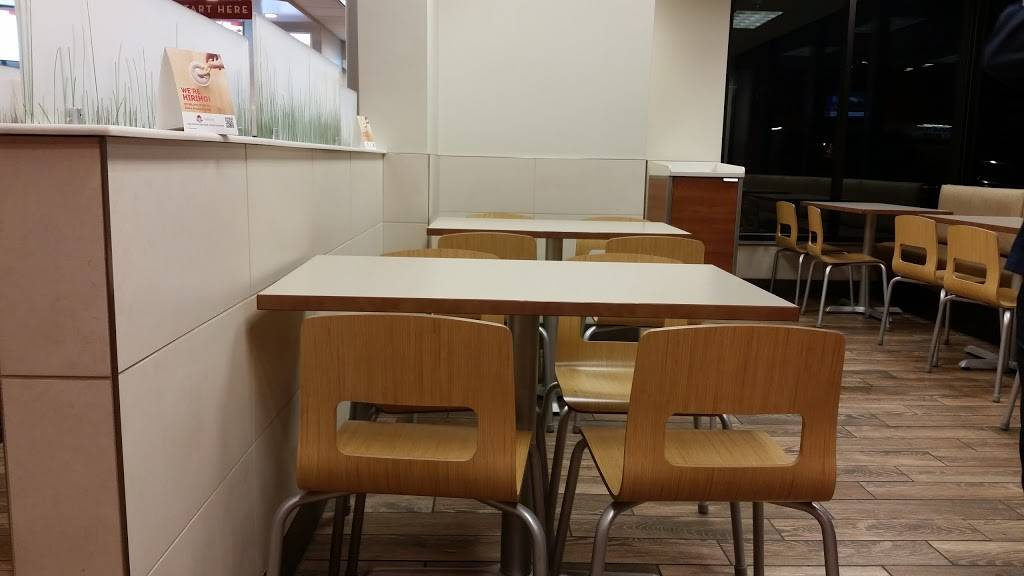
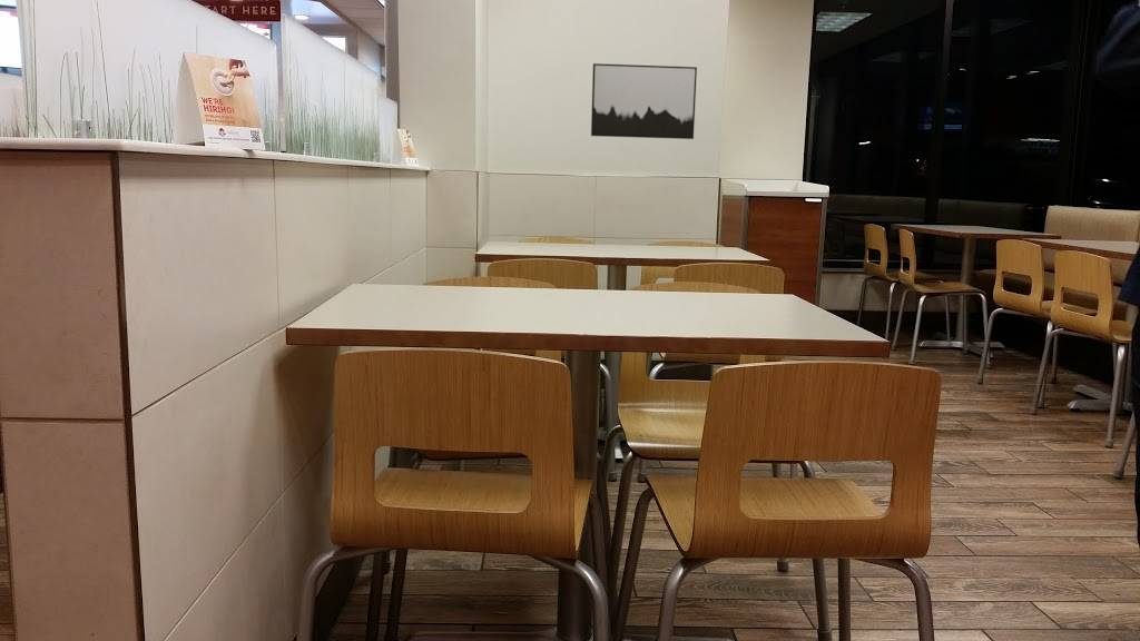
+ wall art (643, 101)
